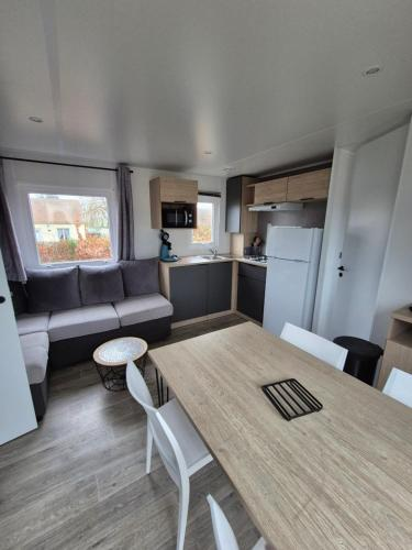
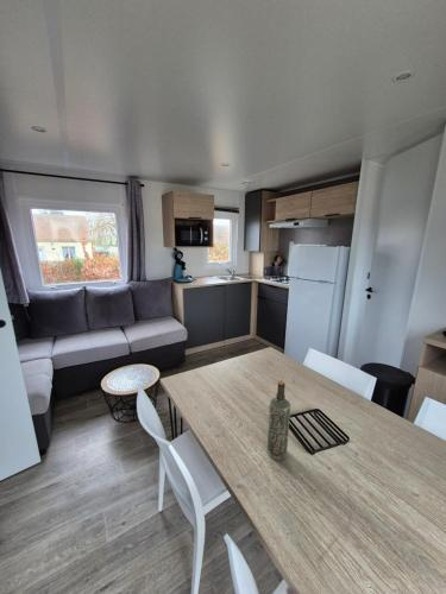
+ bottle (278, 418)
